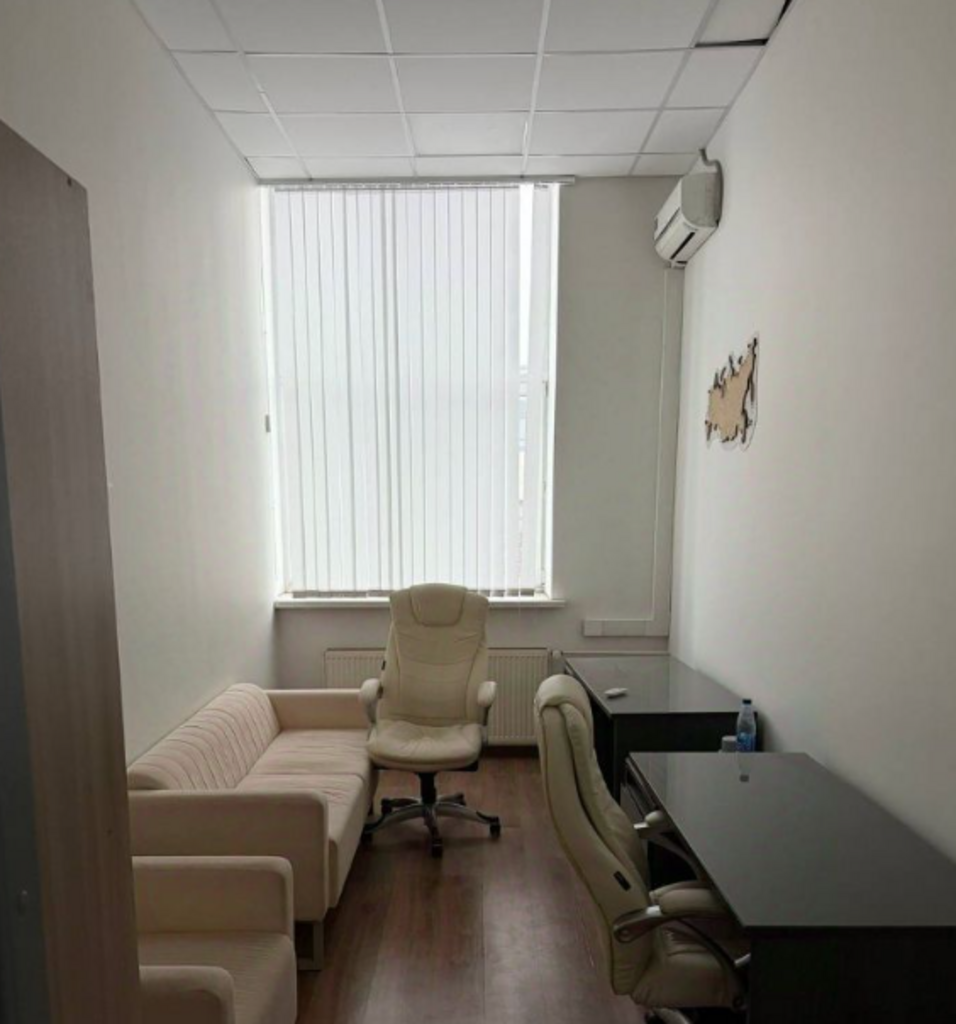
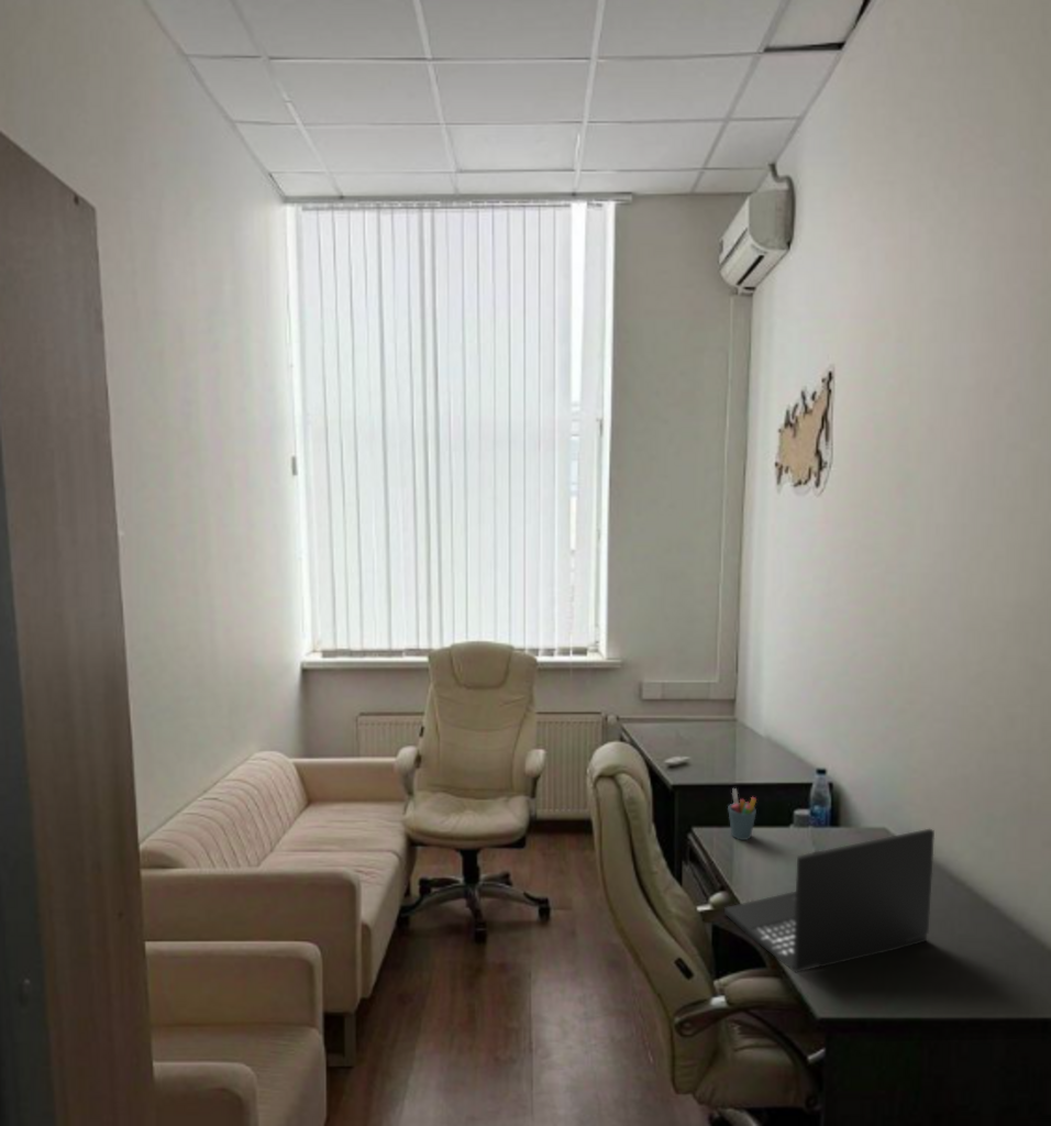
+ pen holder (742, 815)
+ laptop (825, 873)
